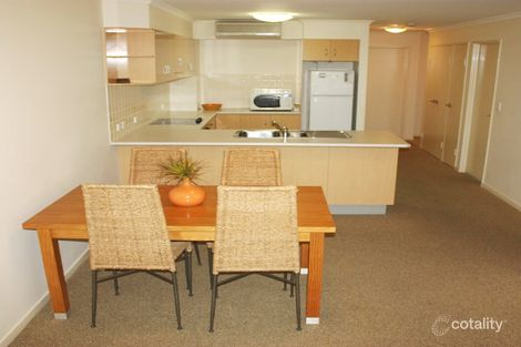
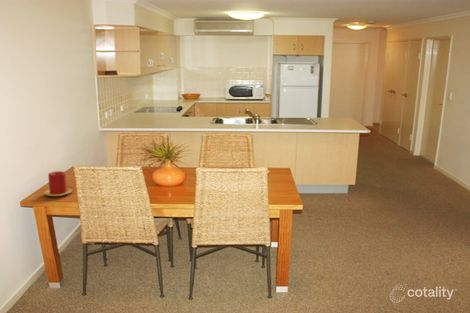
+ candle (57, 183)
